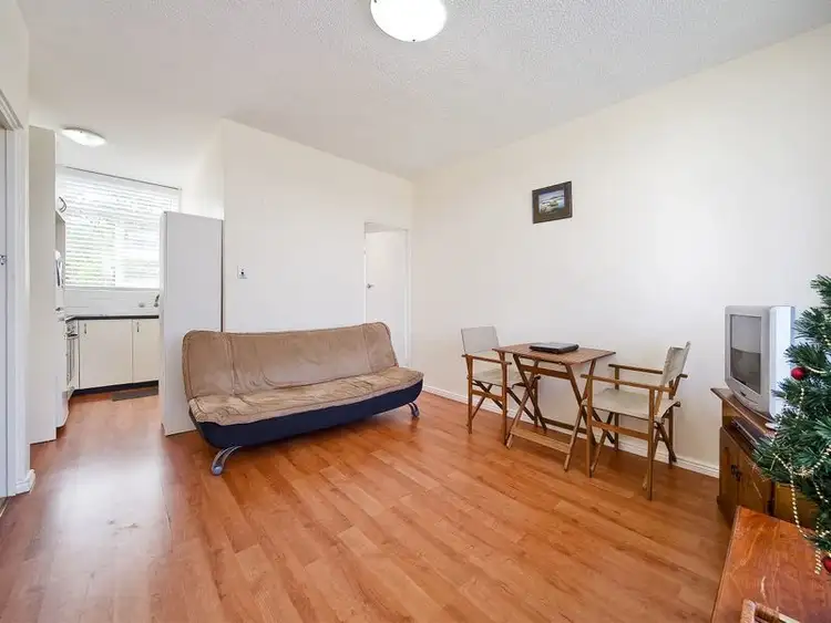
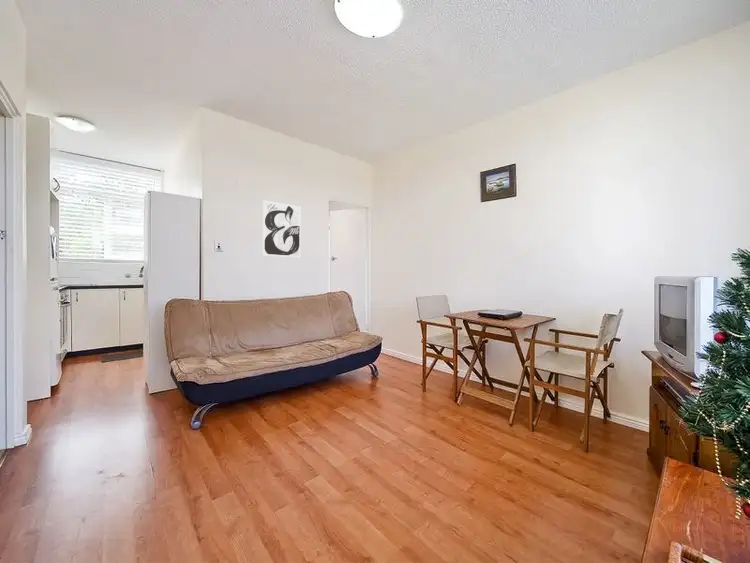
+ wall art (282, 230)
